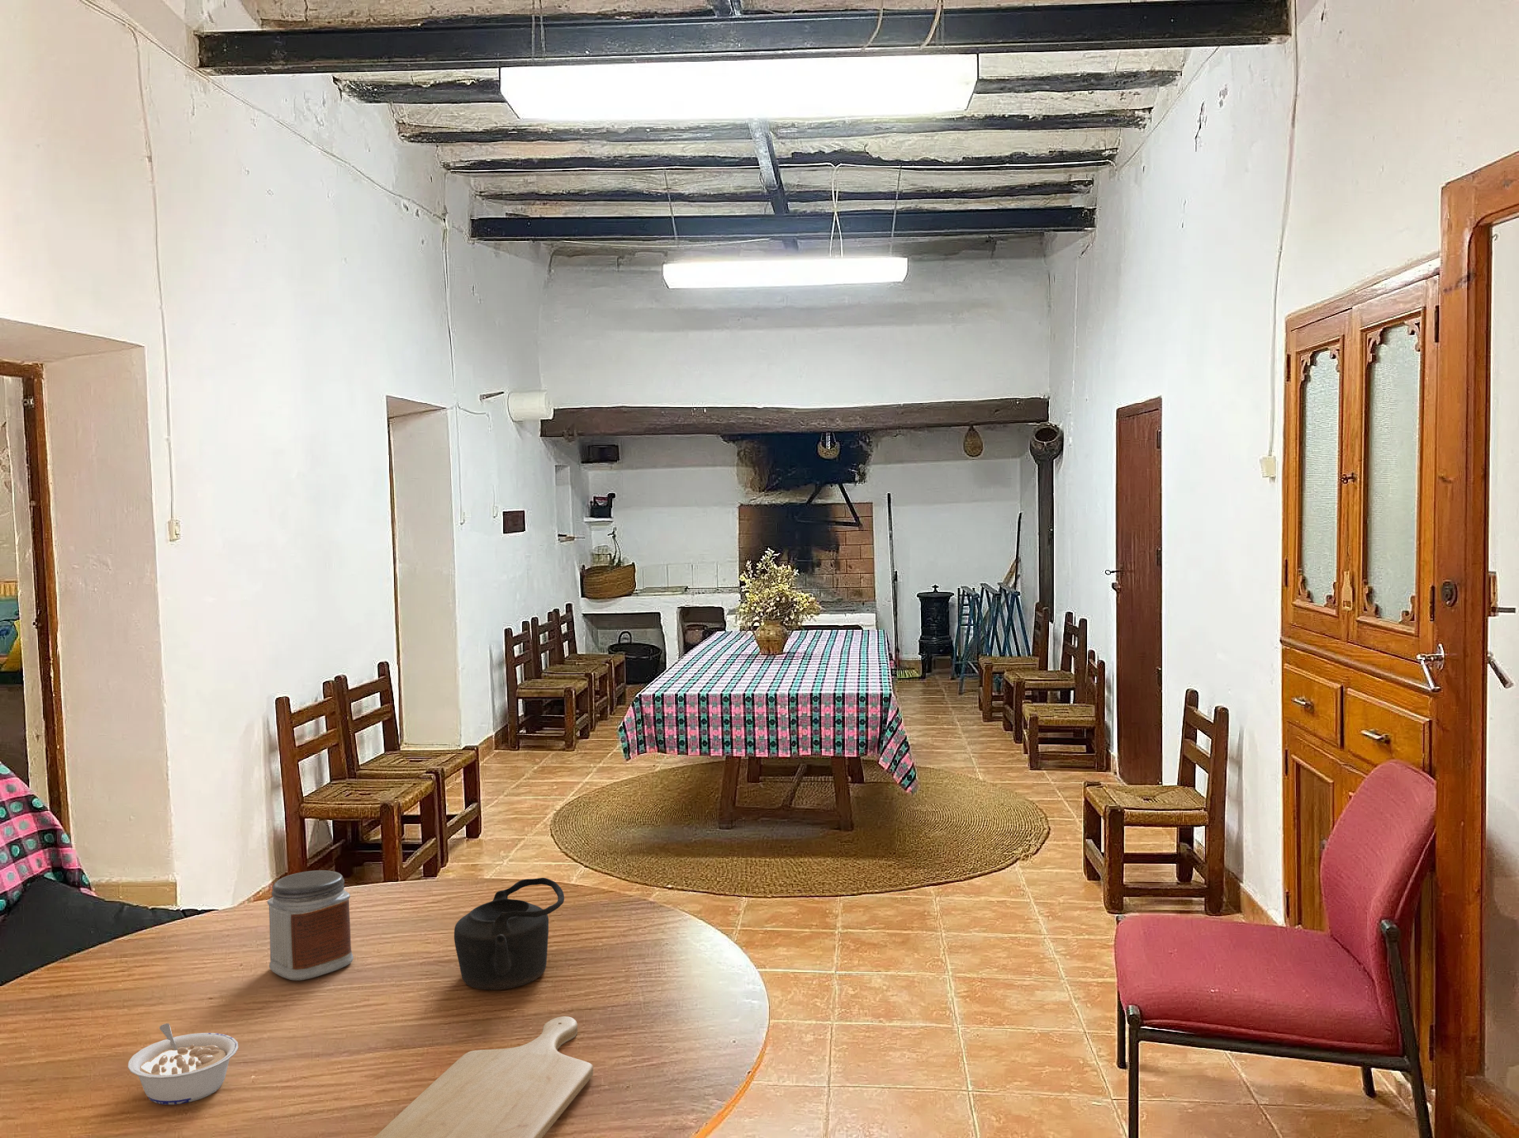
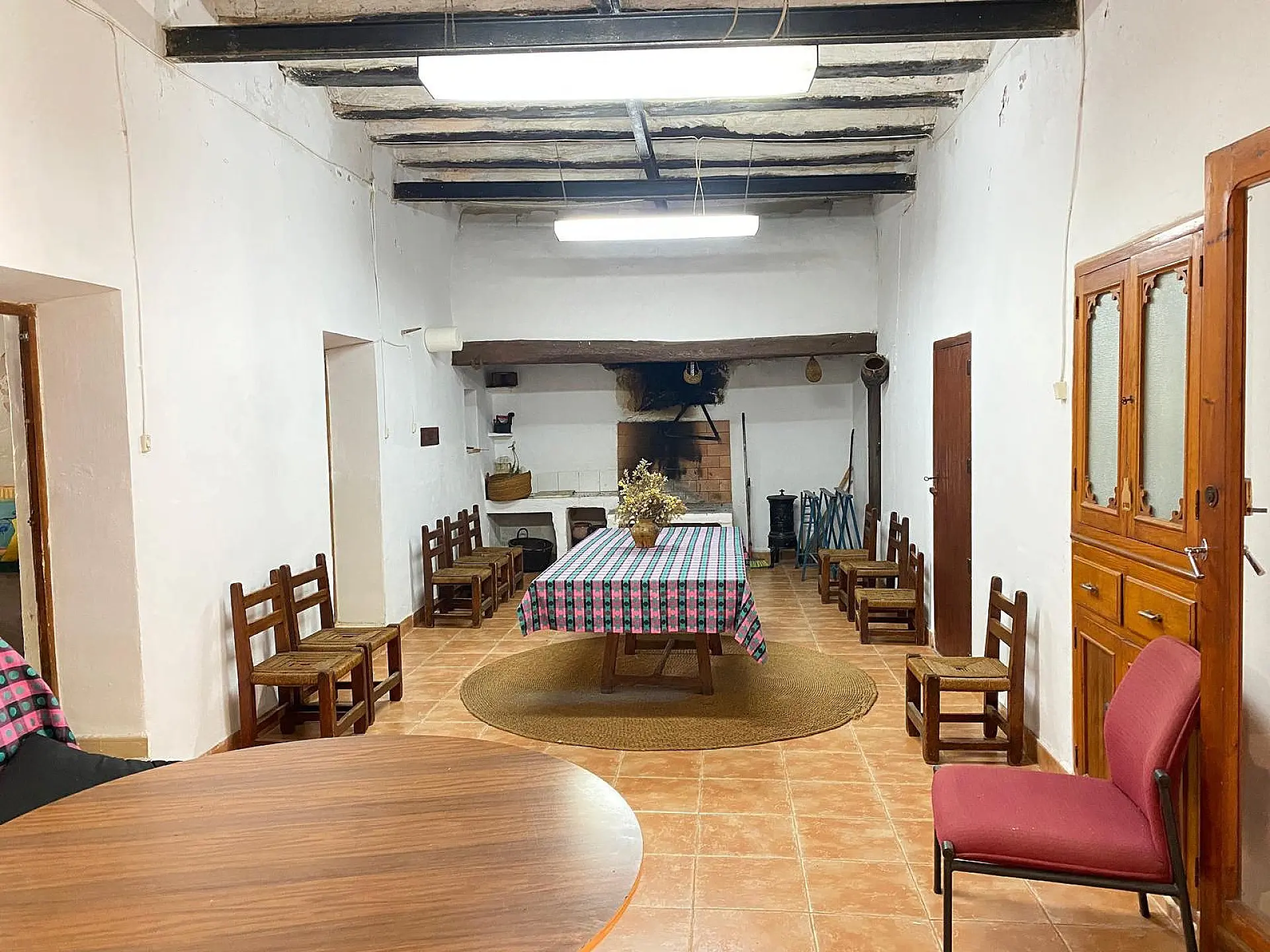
- teapot (507, 938)
- jar (310, 922)
- chopping board (504, 1090)
- legume (181, 1066)
